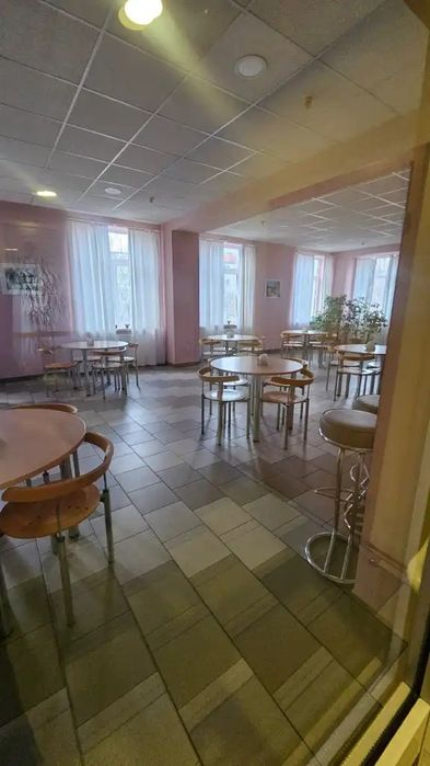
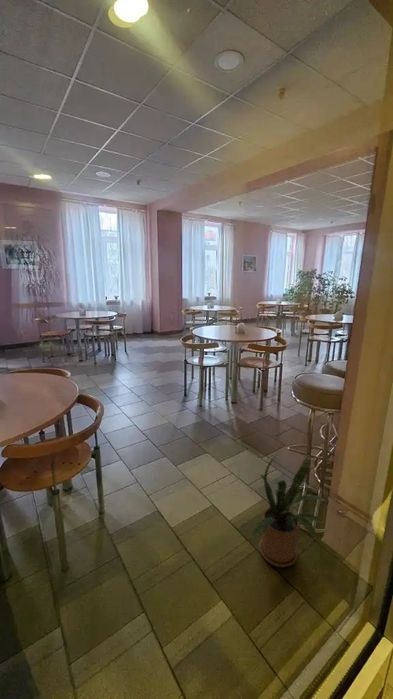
+ house plant (288, 512)
